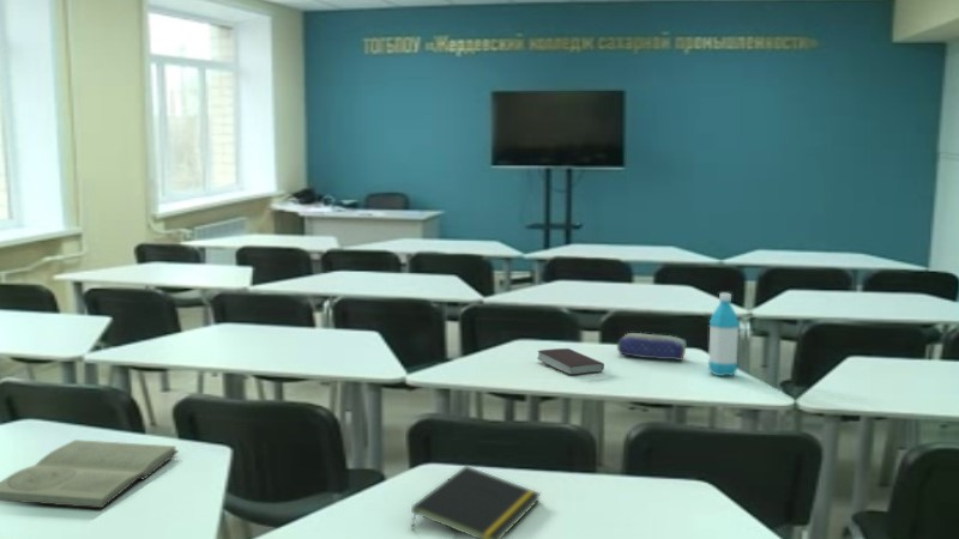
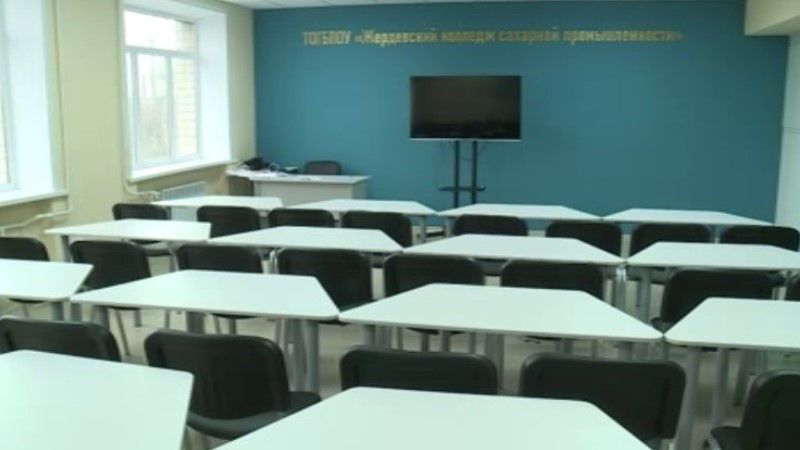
- book (86, 470)
- book (569, 361)
- water bottle (723, 333)
- notepad (478, 502)
- pencil case (651, 346)
